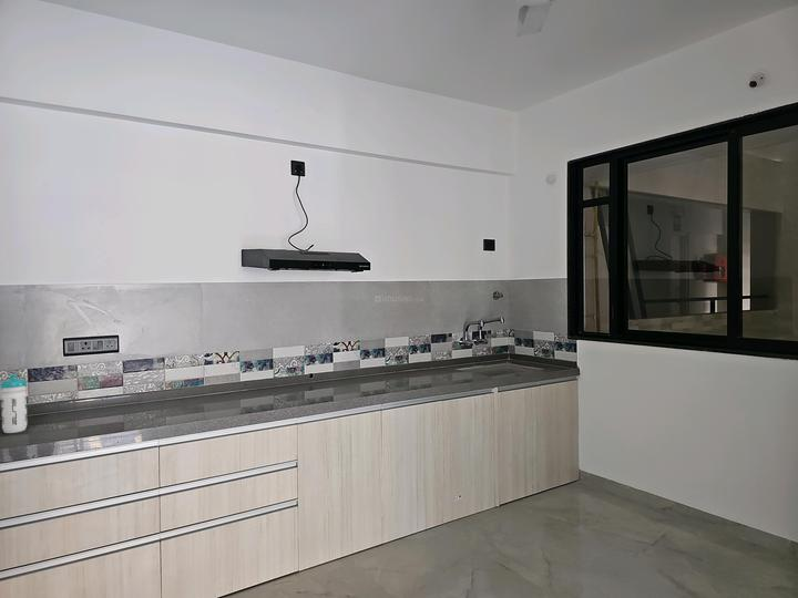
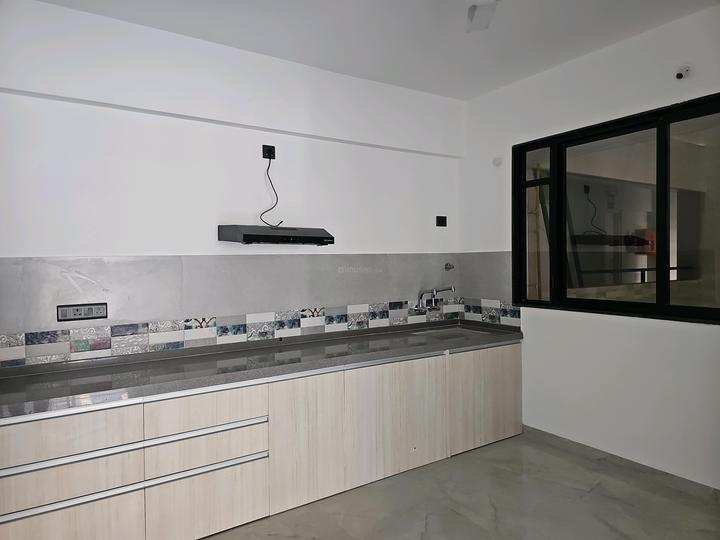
- water bottle (13, 402)
